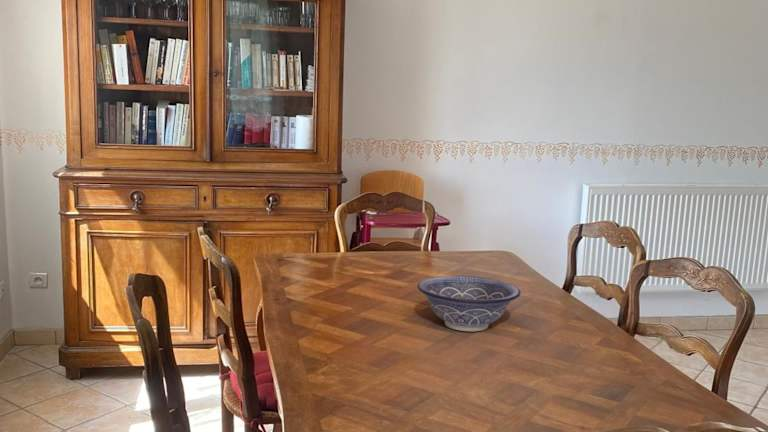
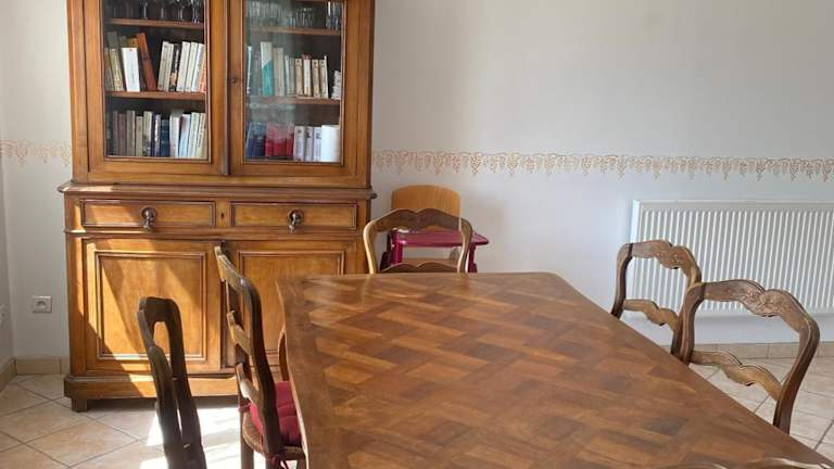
- decorative bowl (467, 306)
